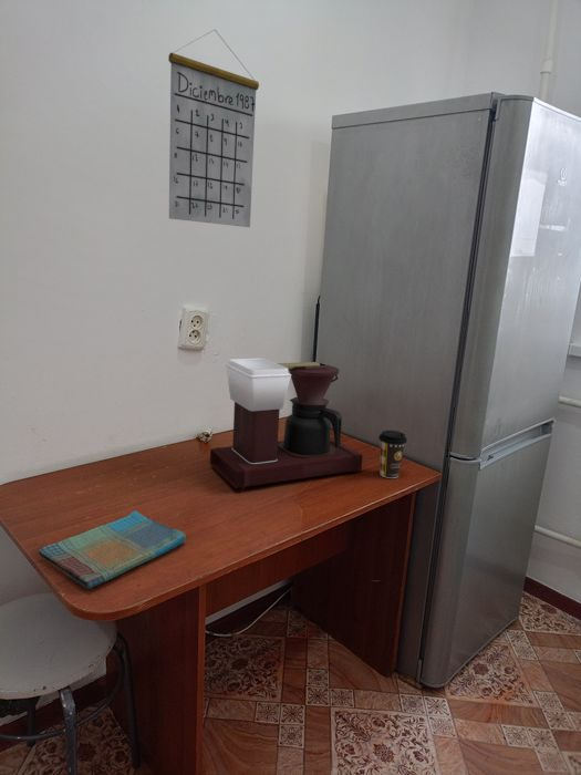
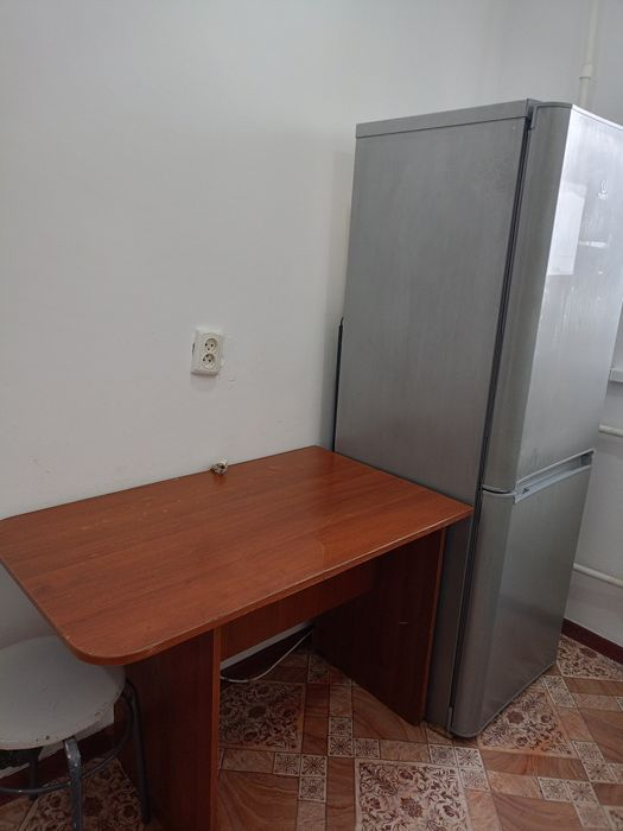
- coffee cup (391, 454)
- coffee maker (289, 416)
- dish towel (115, 545)
- calendar (214, 128)
